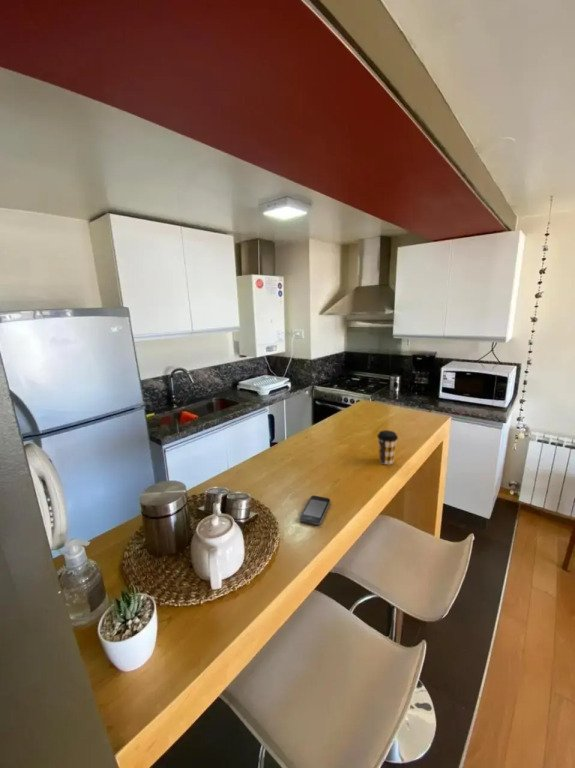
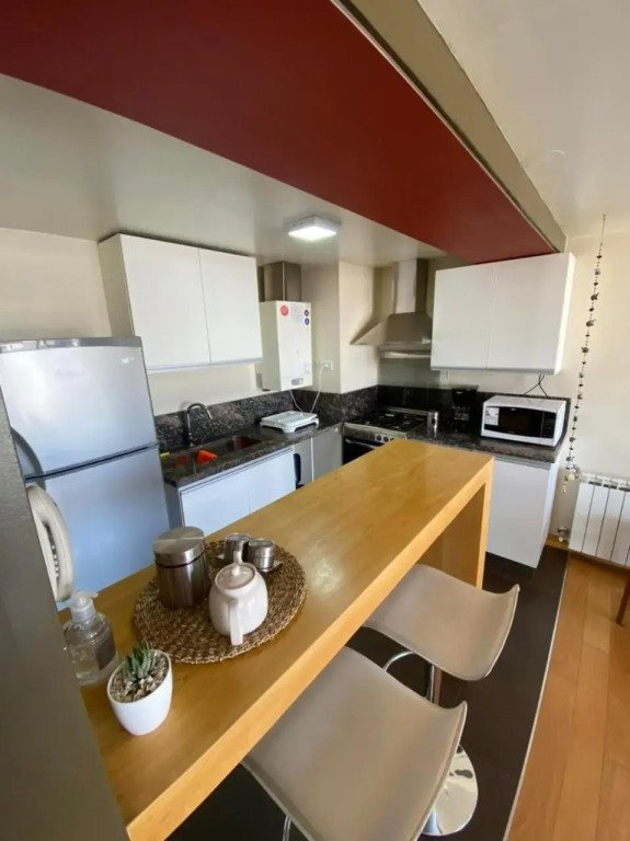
- smartphone (315, 509)
- coffee cup (387, 447)
